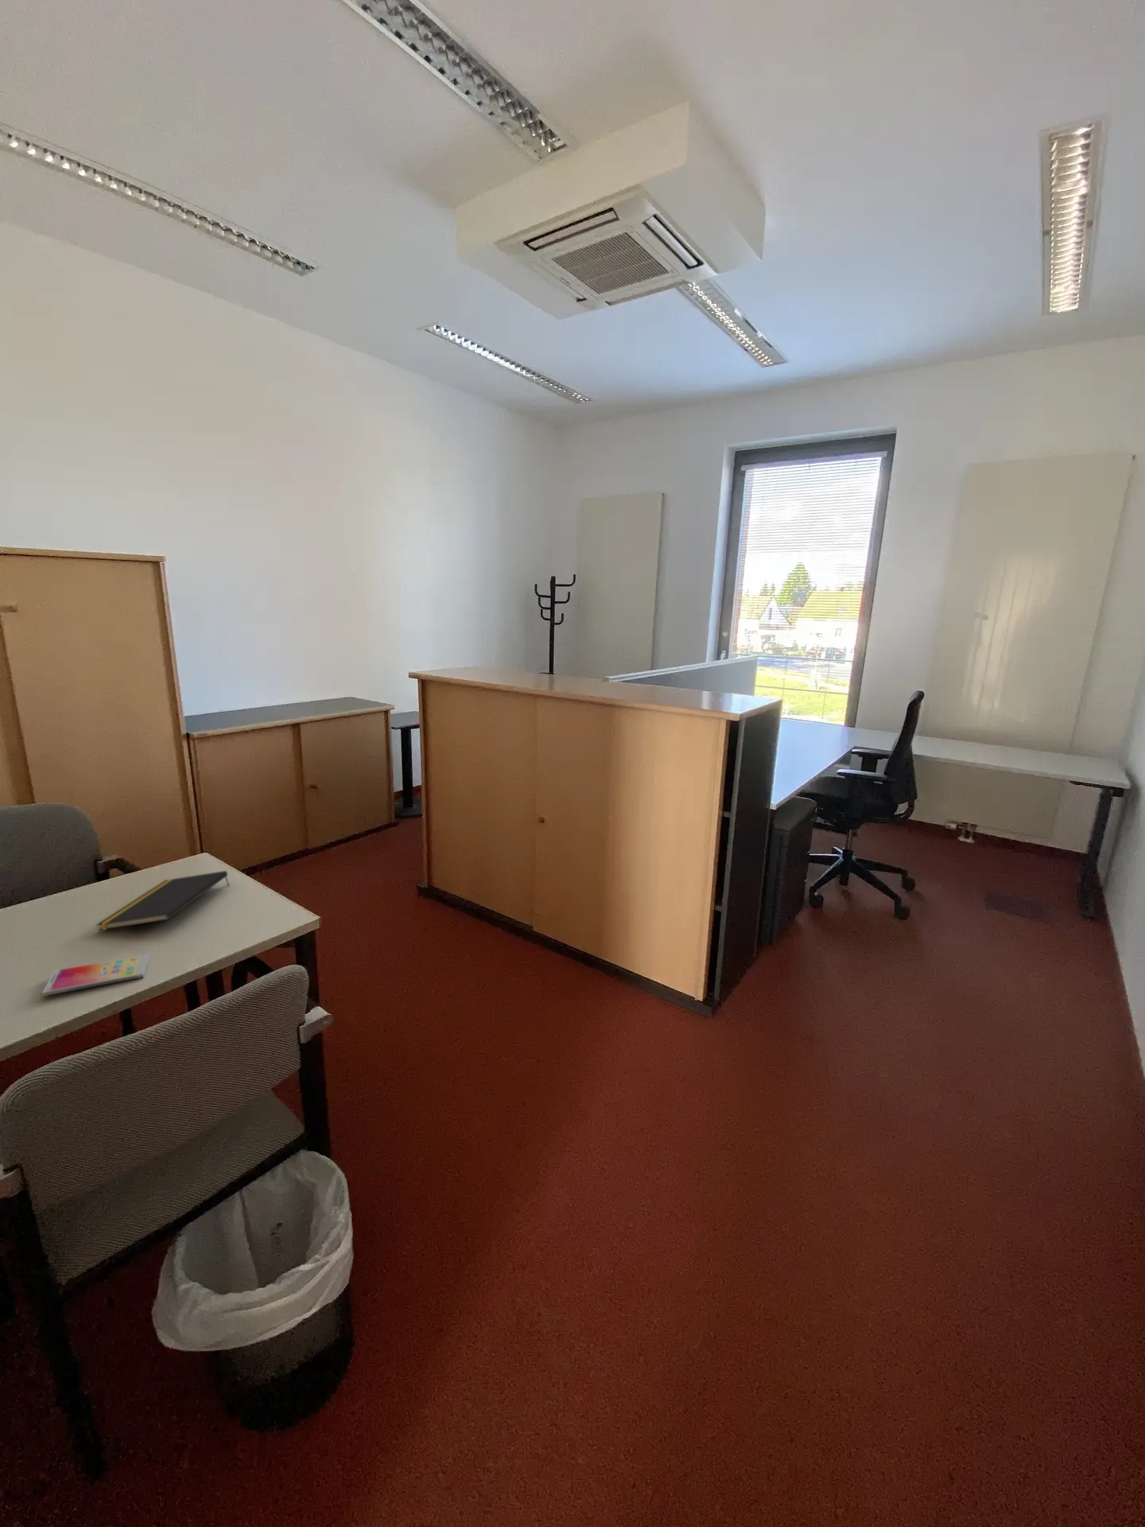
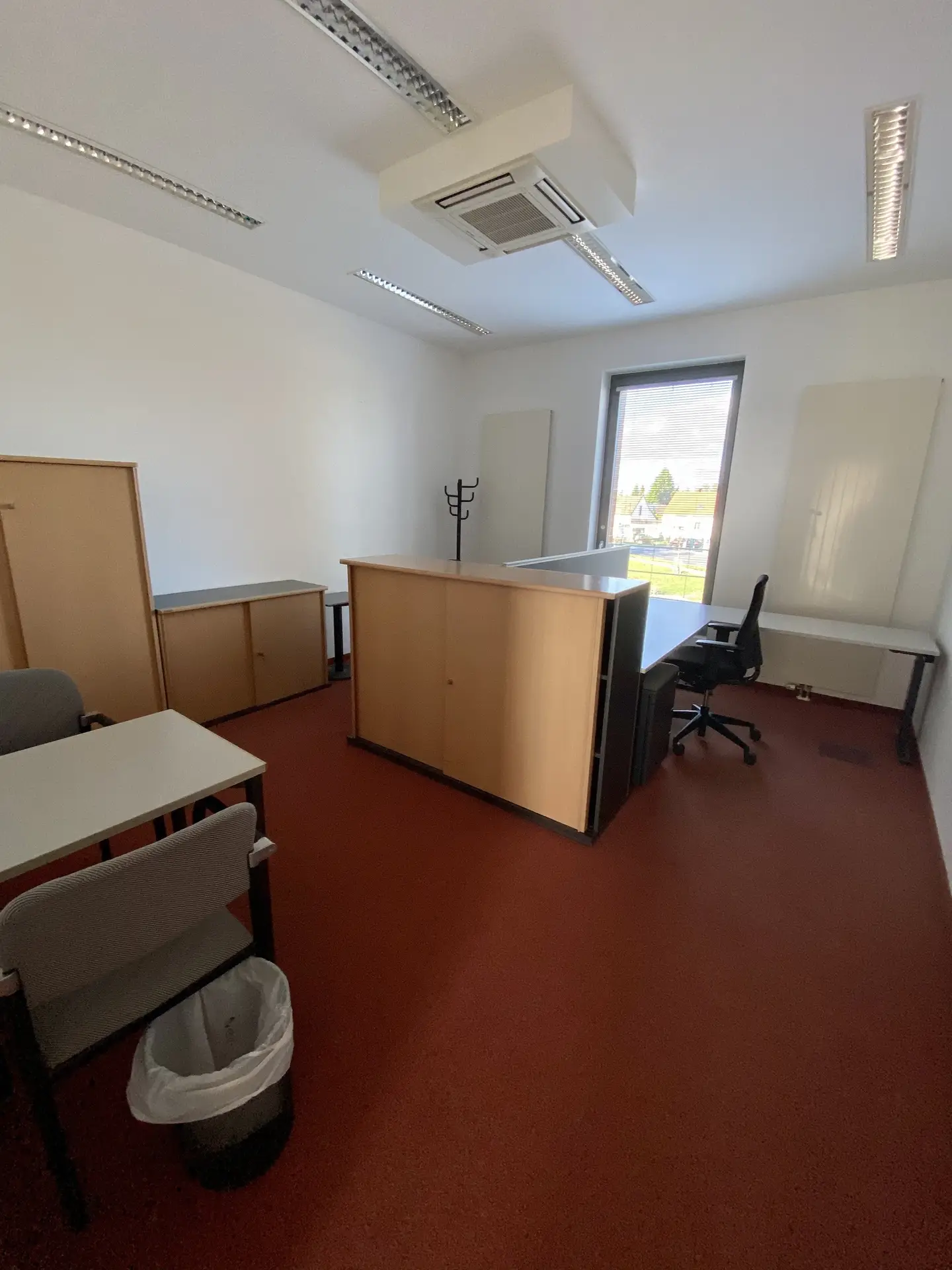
- smartphone (99, 974)
- notepad (166, 898)
